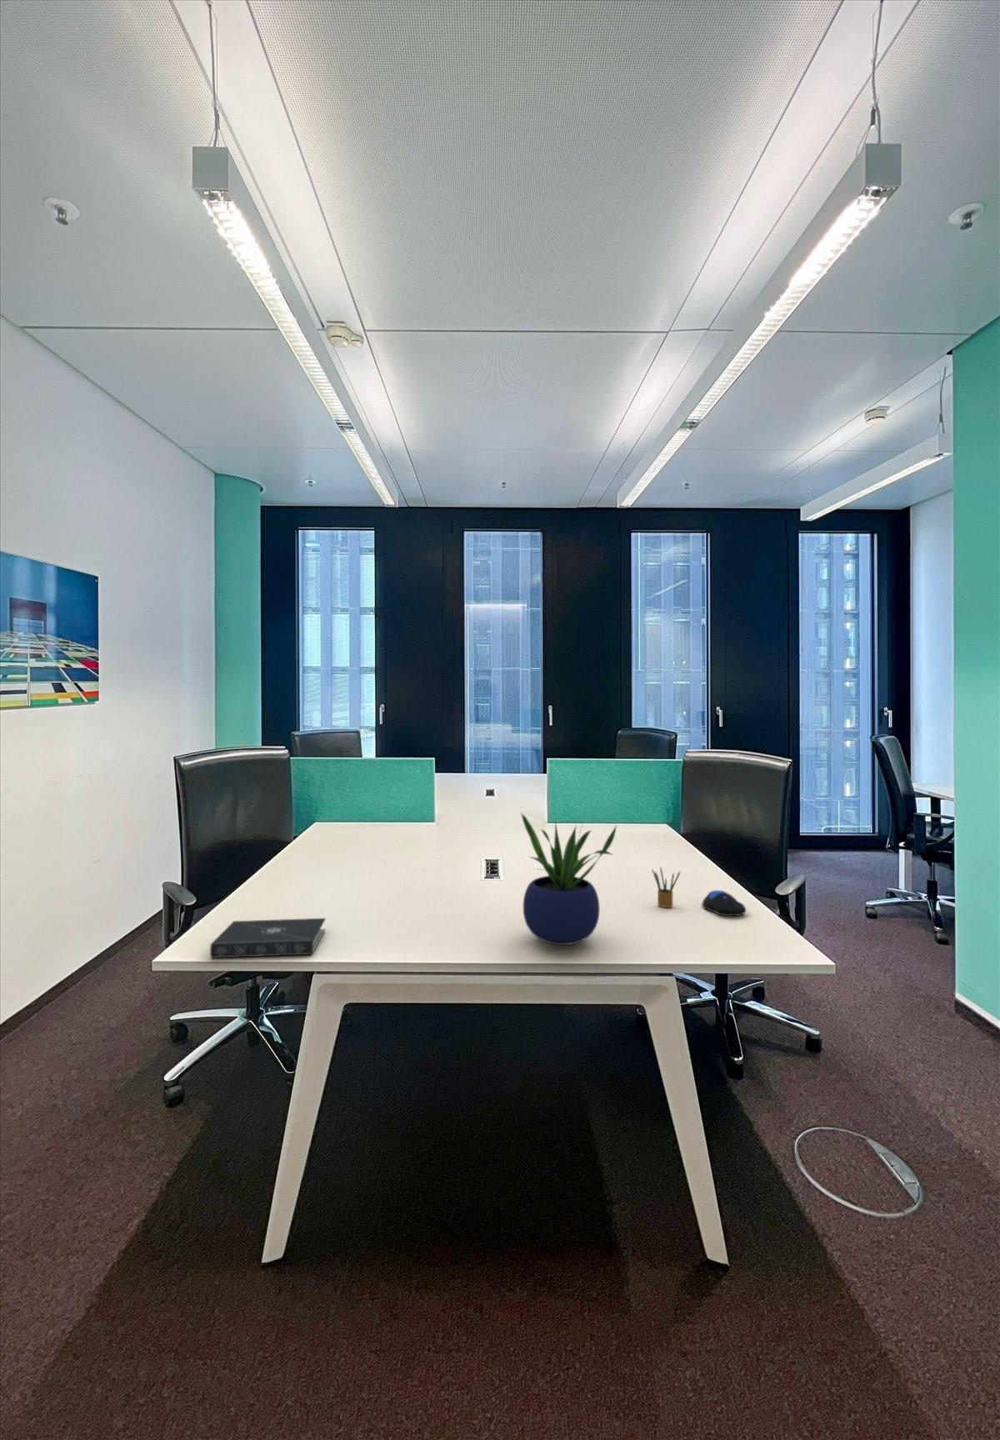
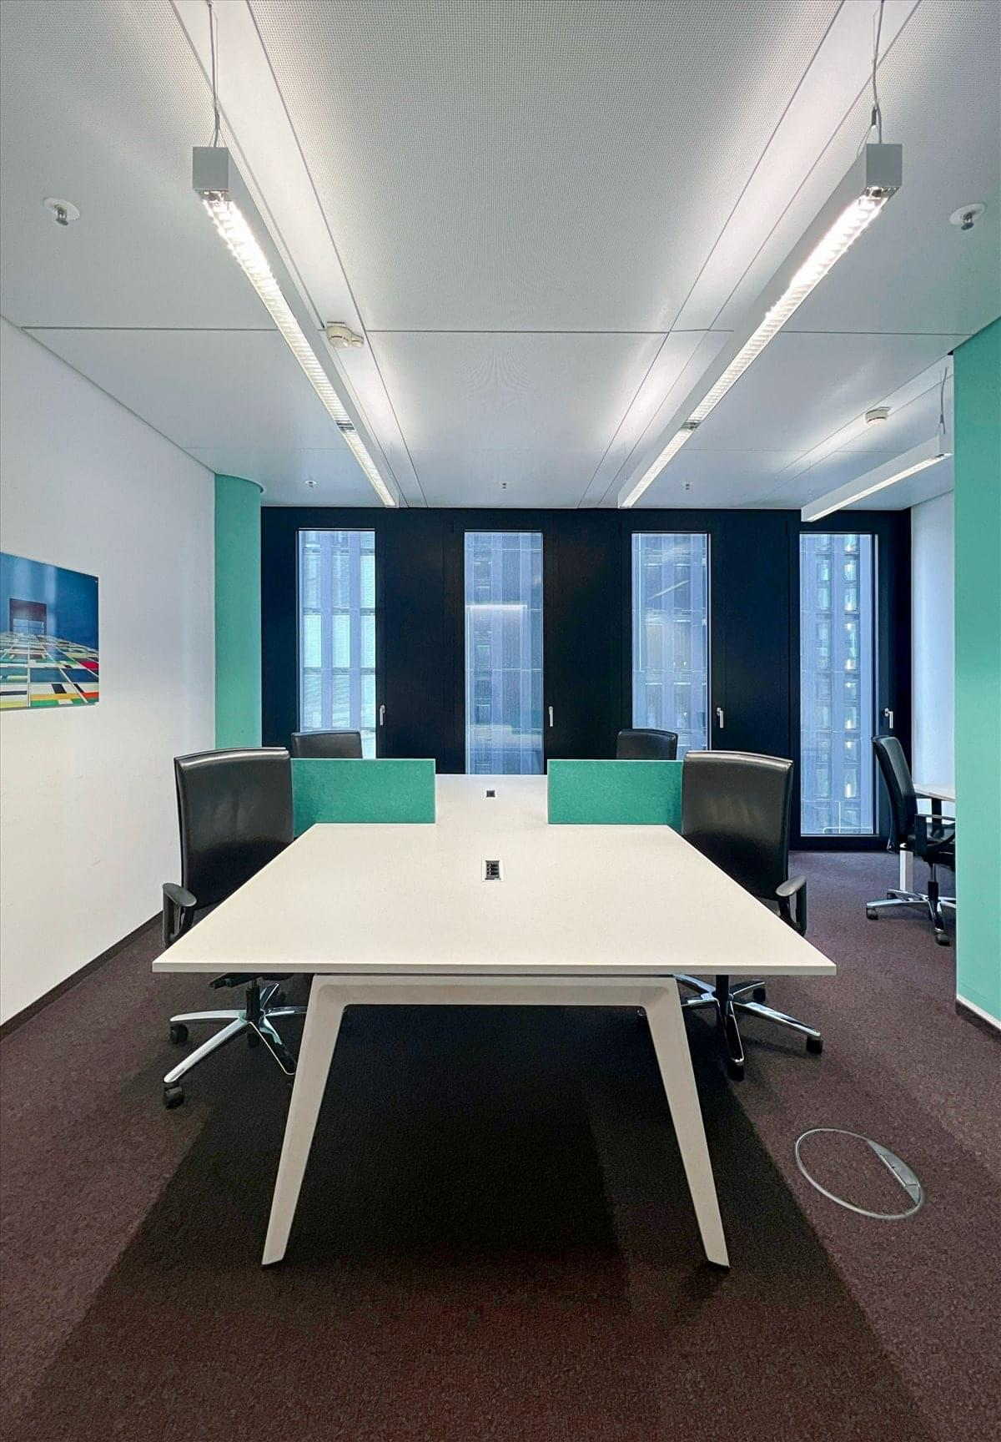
- potted plant (560, 874)
- book (271, 937)
- computer mouse (722, 899)
- pencil box (666, 886)
